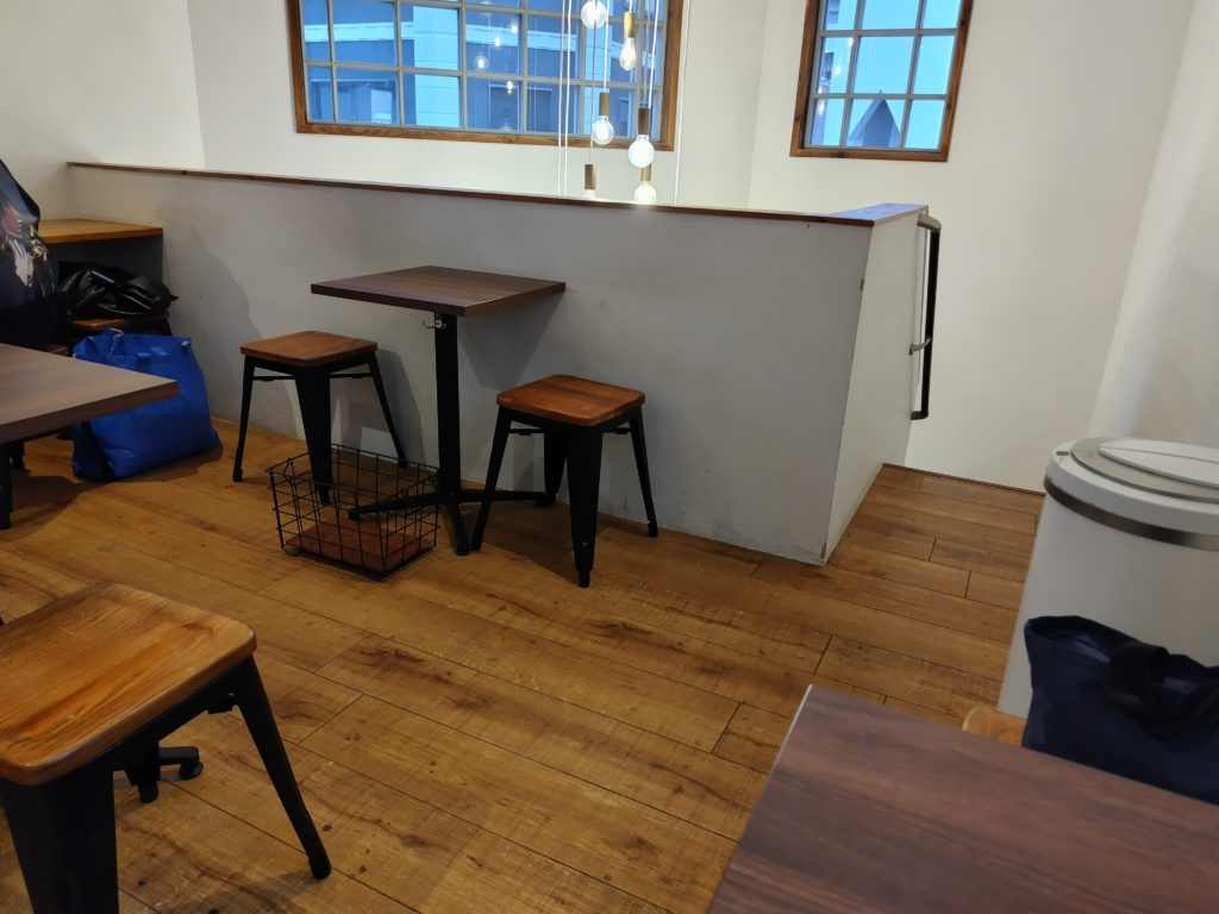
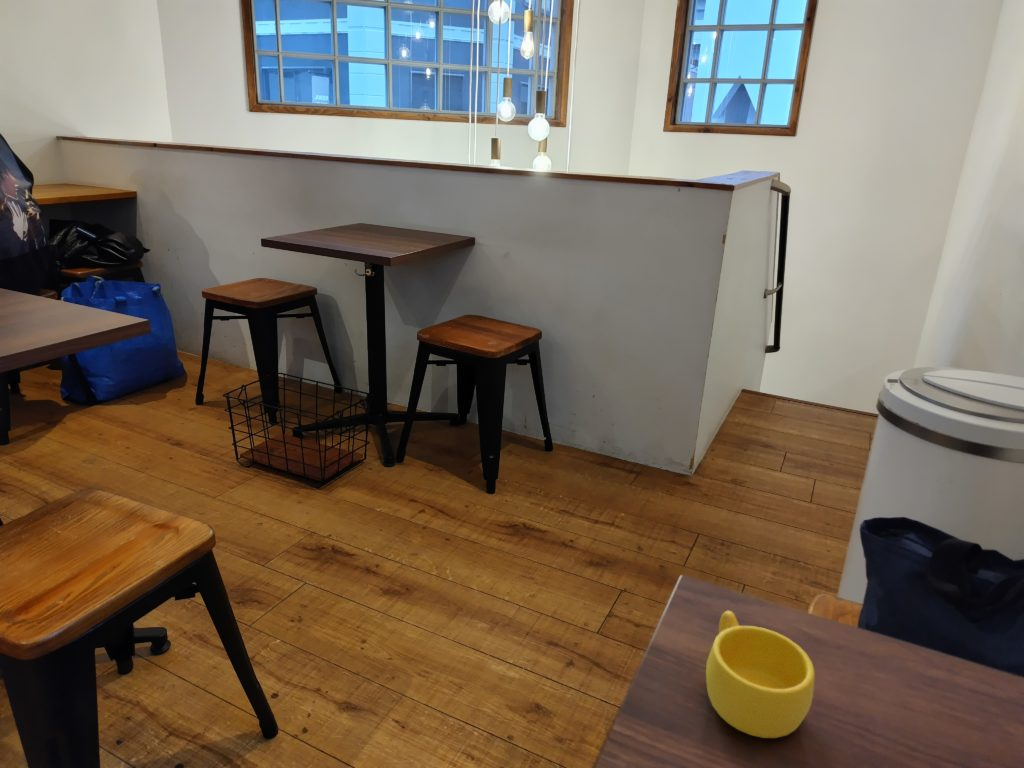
+ cup (750, 670)
